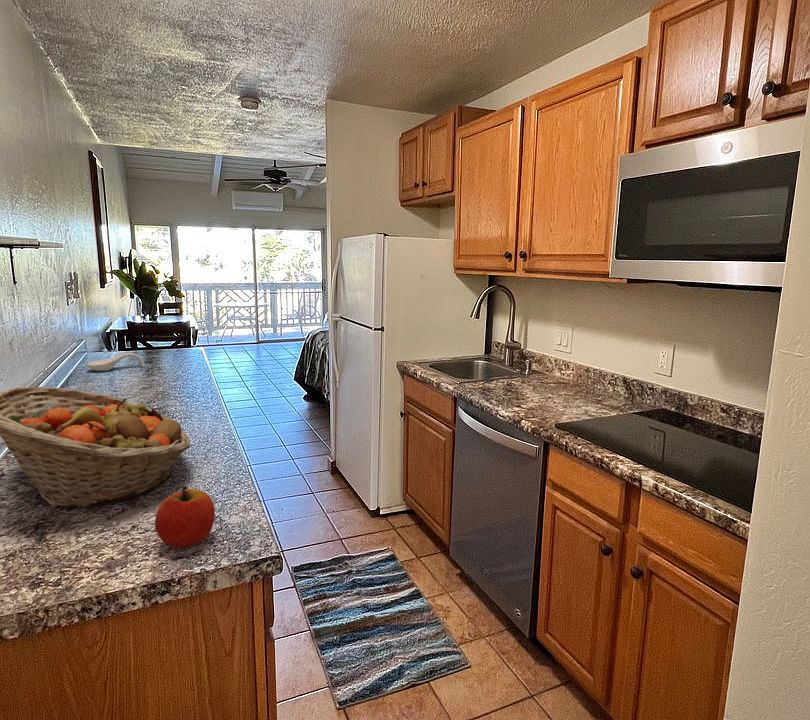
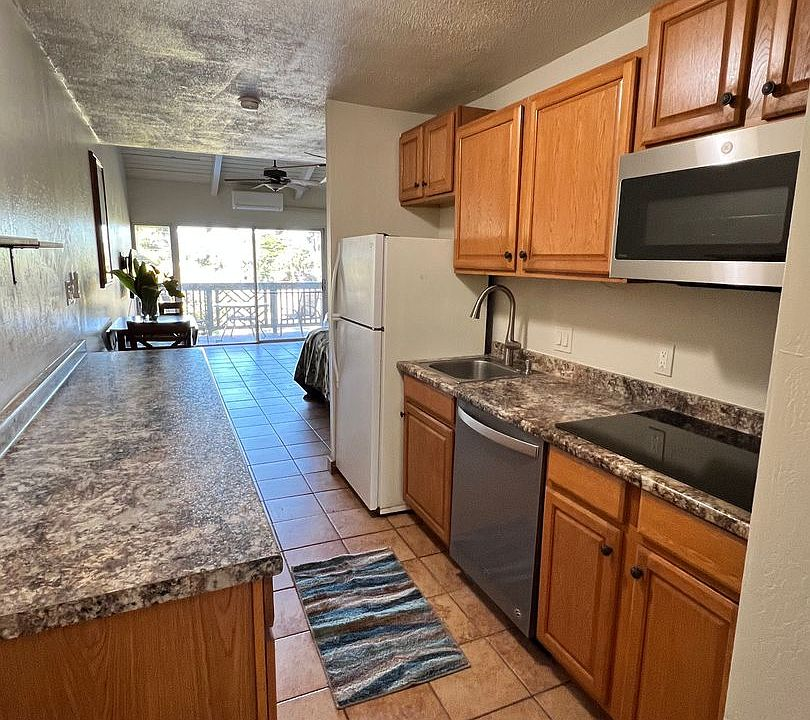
- spoon rest (115, 361)
- apple (186, 515)
- fruit basket (94, 435)
